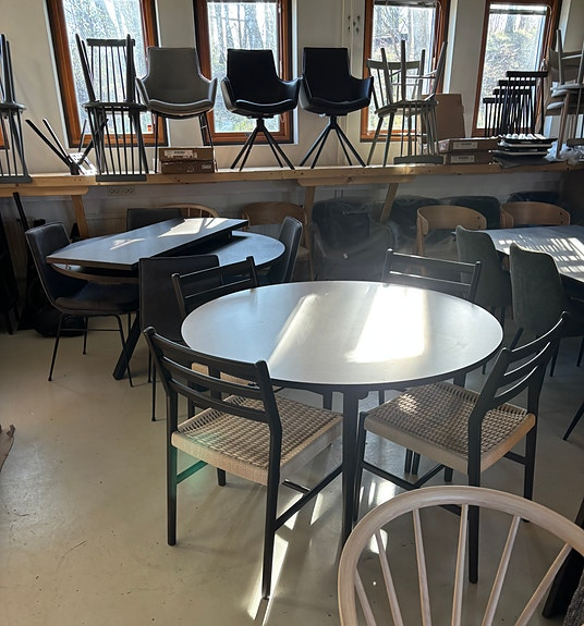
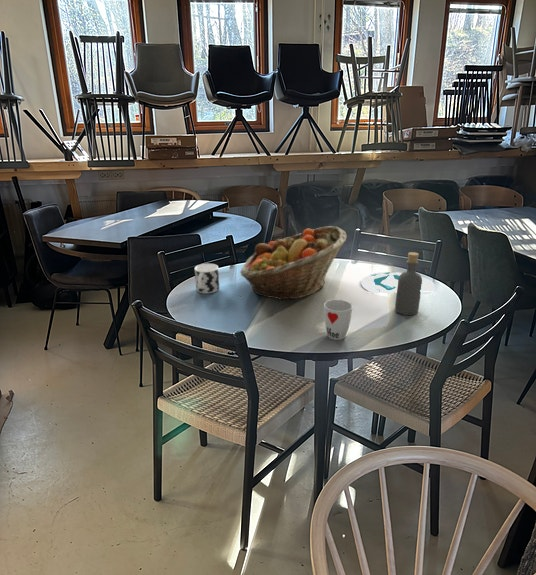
+ bottle (409, 282)
+ fruit basket (293, 259)
+ cup (337, 320)
+ cup (205, 279)
+ plate (397, 281)
